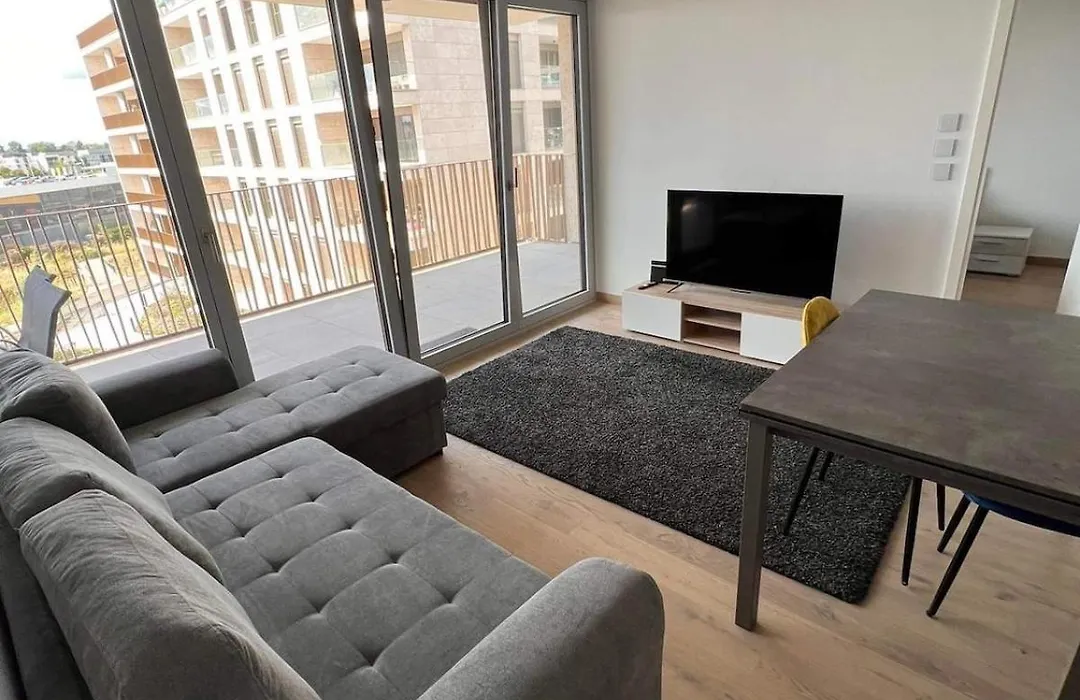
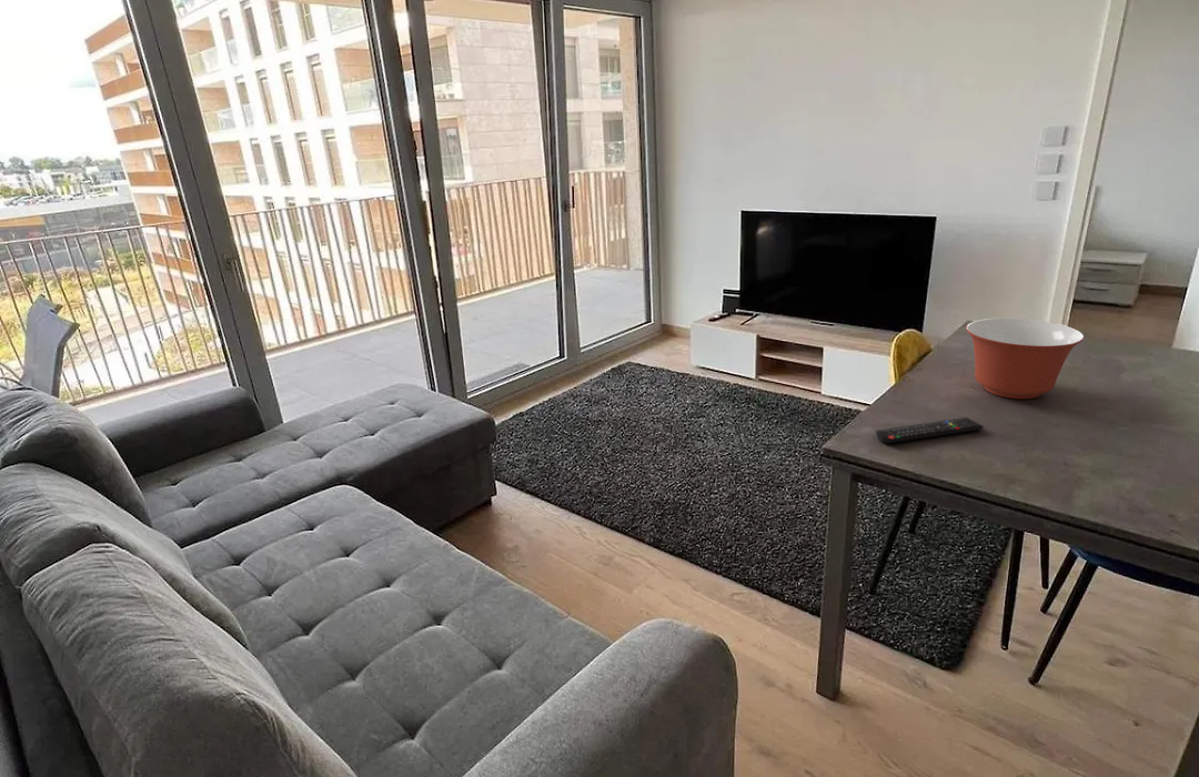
+ remote control (927, 431)
+ mixing bowl (1017, 361)
